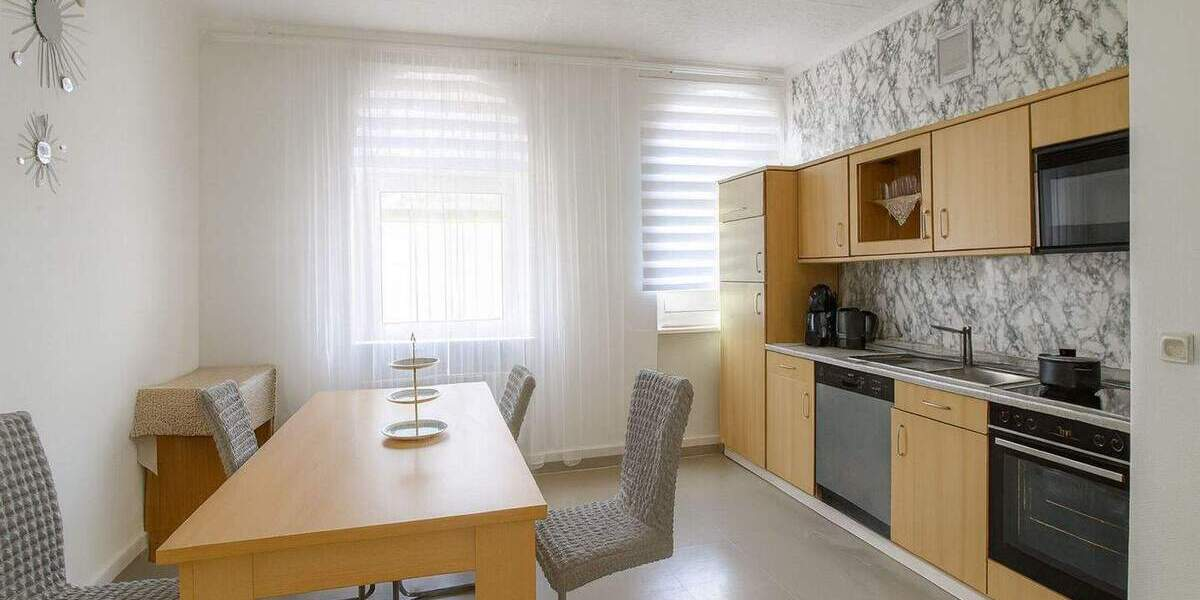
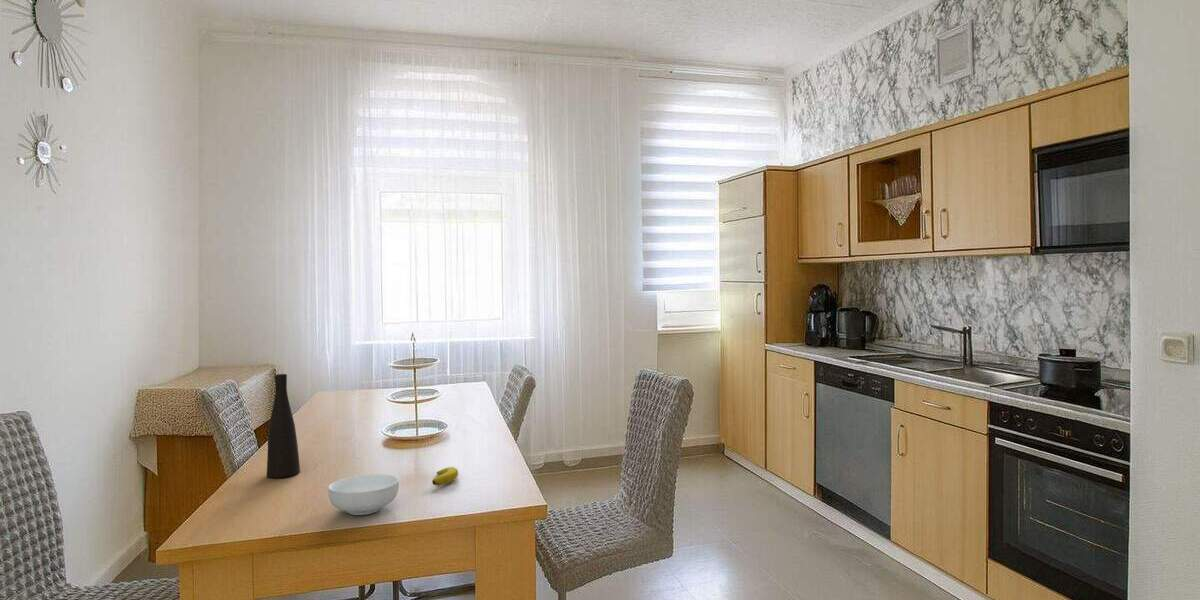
+ cereal bowl (364, 496)
+ banana (445, 474)
+ vase (282, 424)
